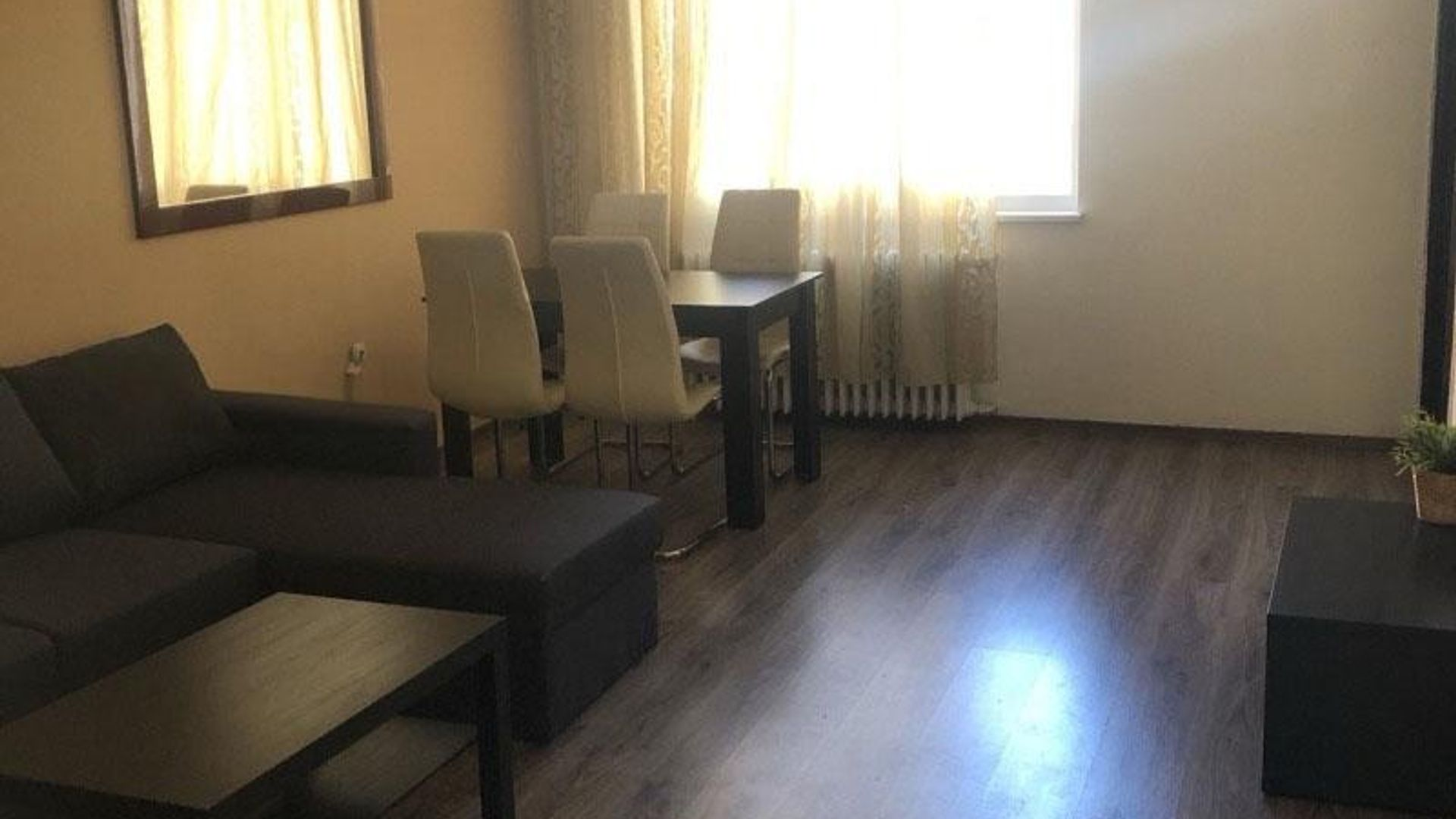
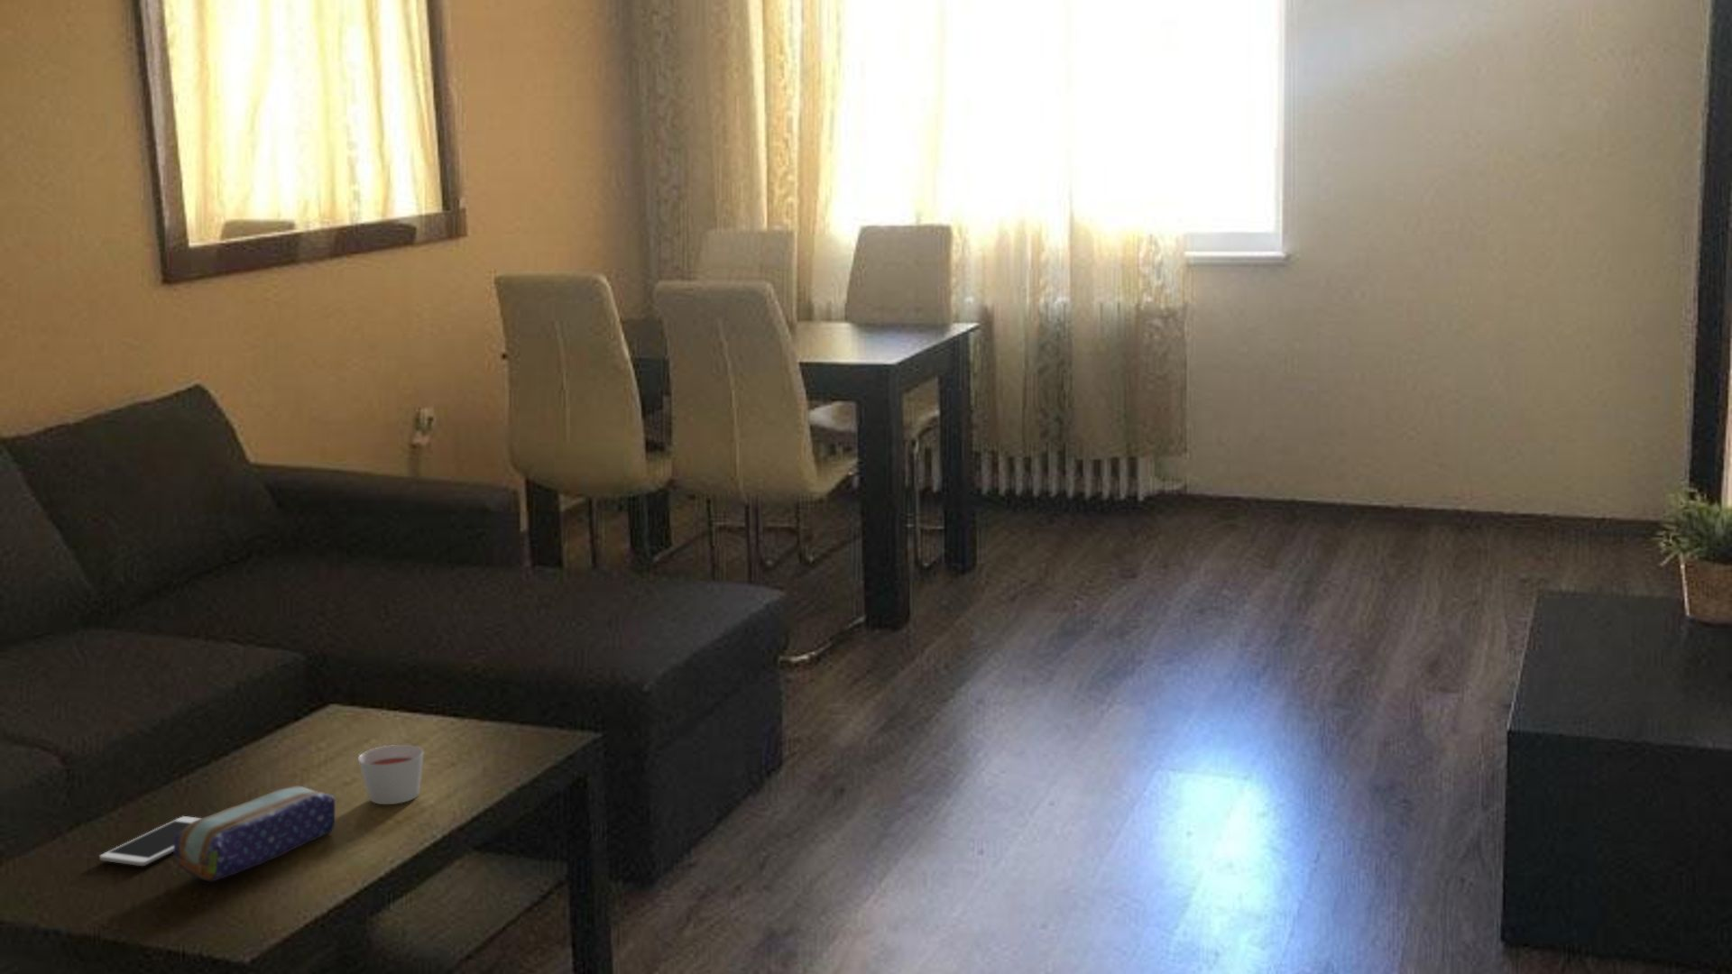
+ candle (393, 775)
+ pencil case (256, 830)
+ cell phone (164, 840)
